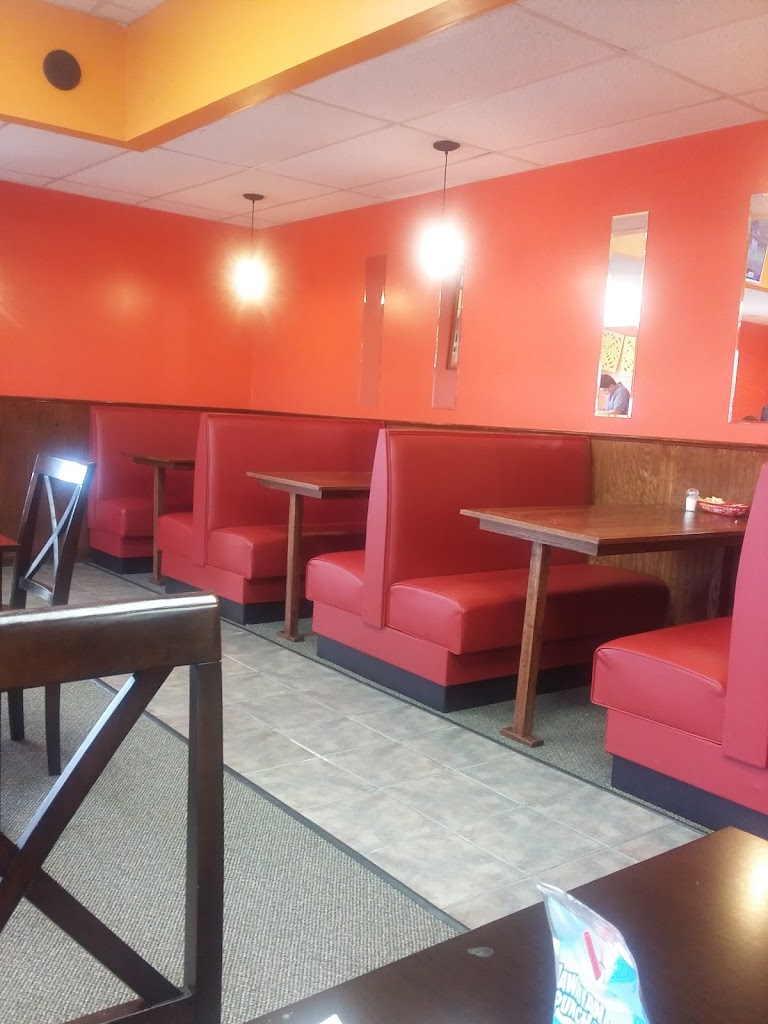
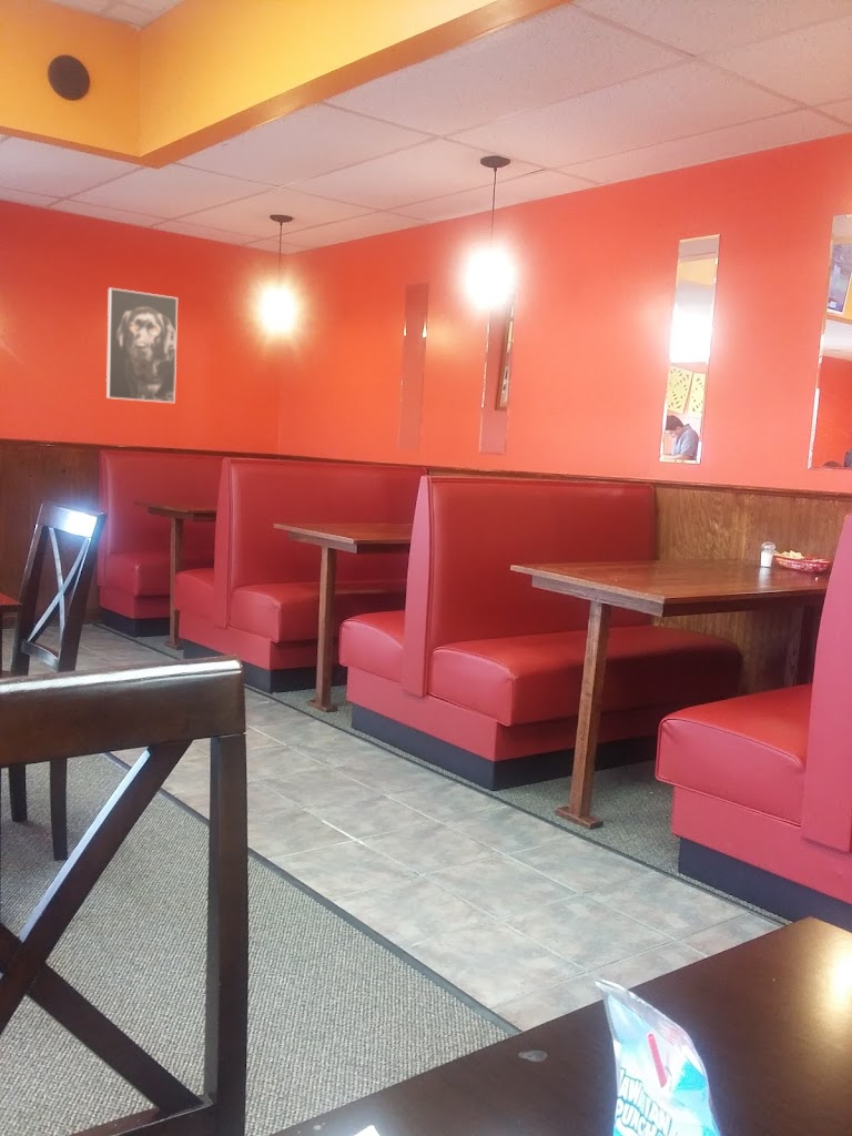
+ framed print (142, 347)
